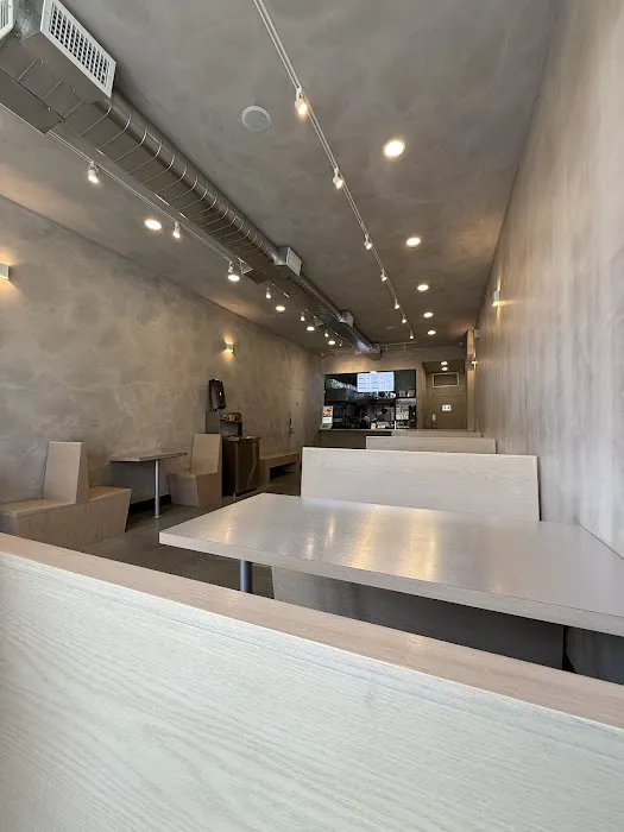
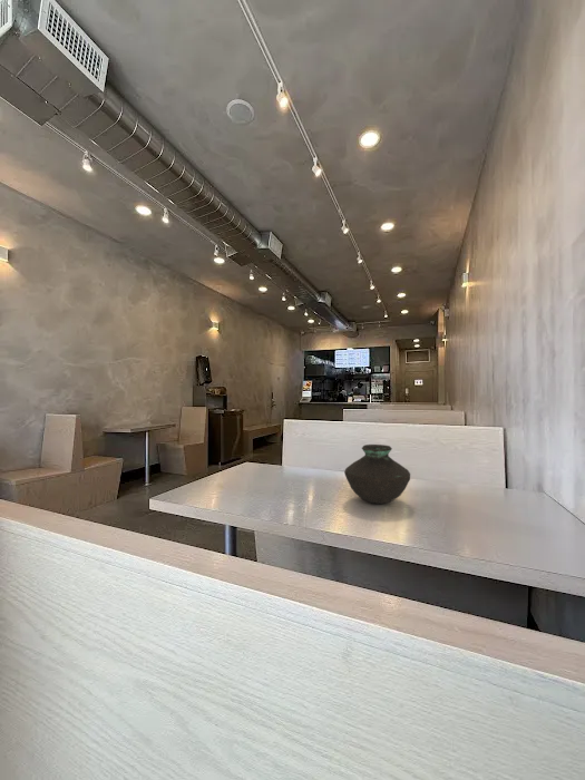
+ vase (377, 474)
